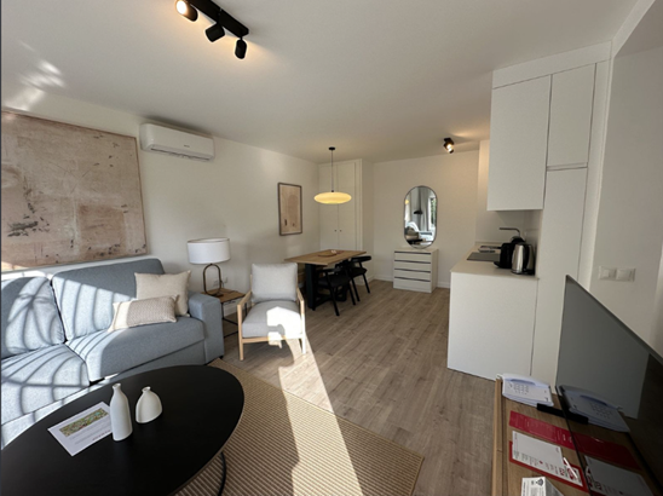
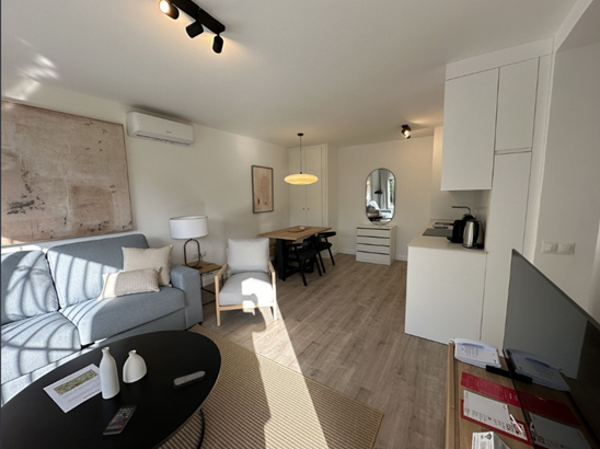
+ remote control (189, 379)
+ smartphone (120, 418)
